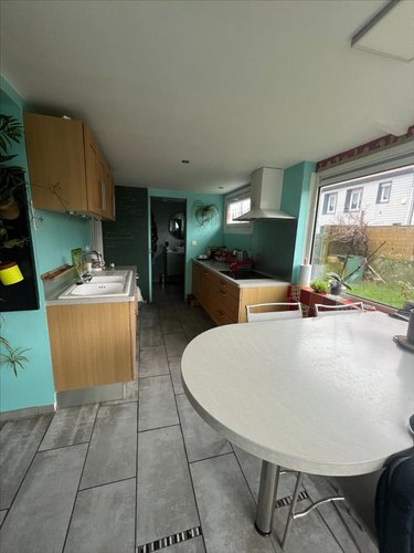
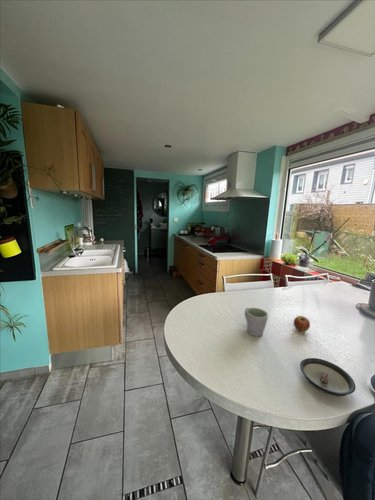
+ mug (253, 320)
+ fruit (301, 323)
+ saucer (325, 378)
